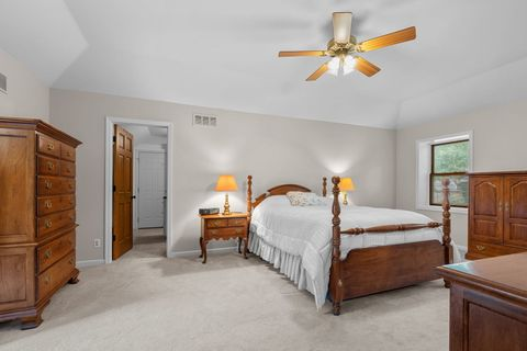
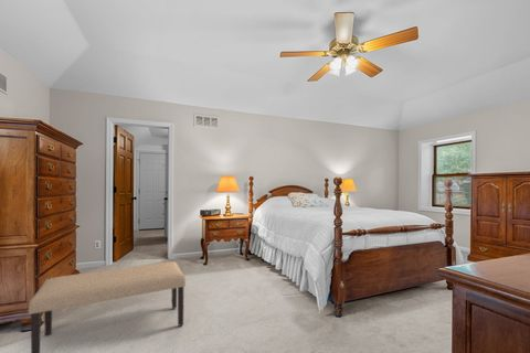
+ bench (116, 298)
